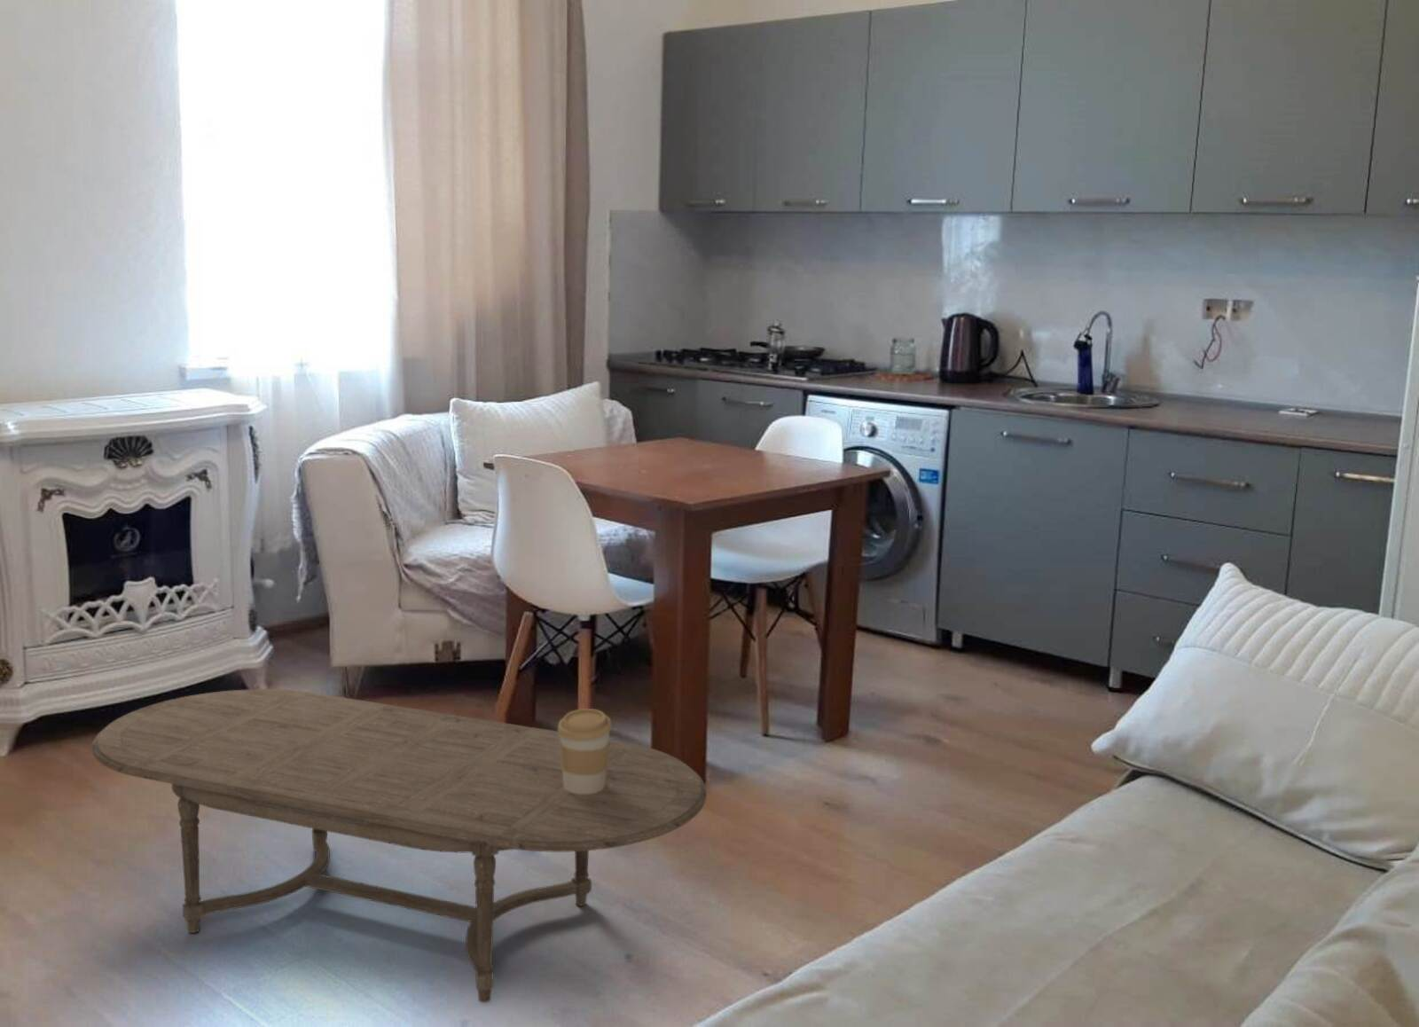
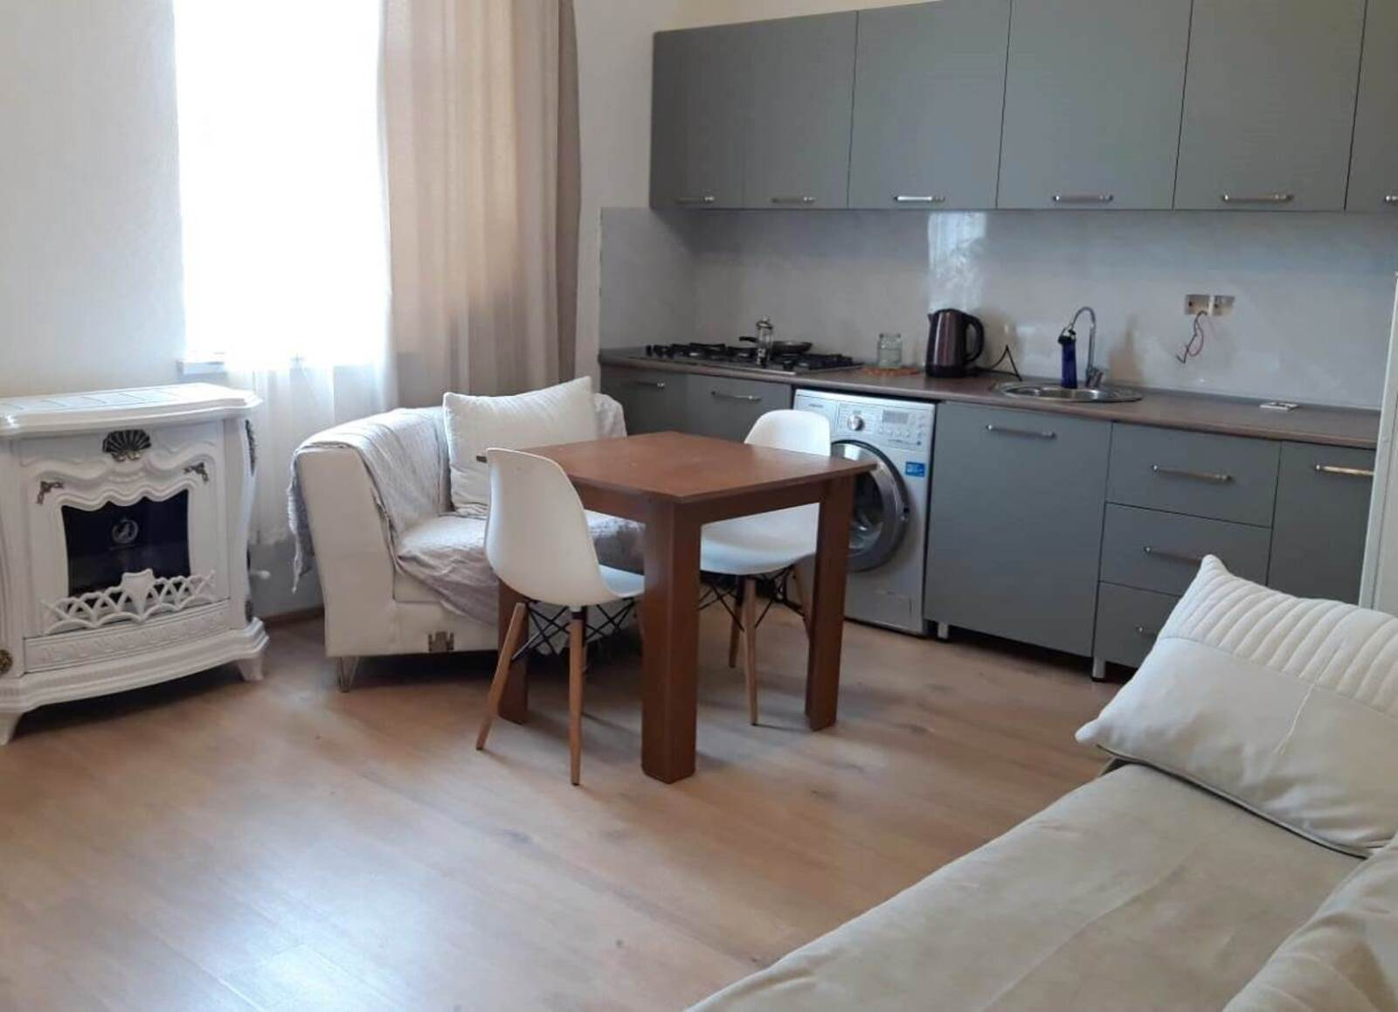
- coffee cup (584, 749)
- coffee table (392, 836)
